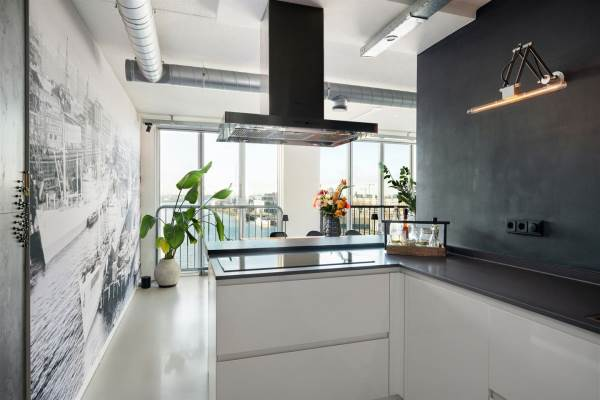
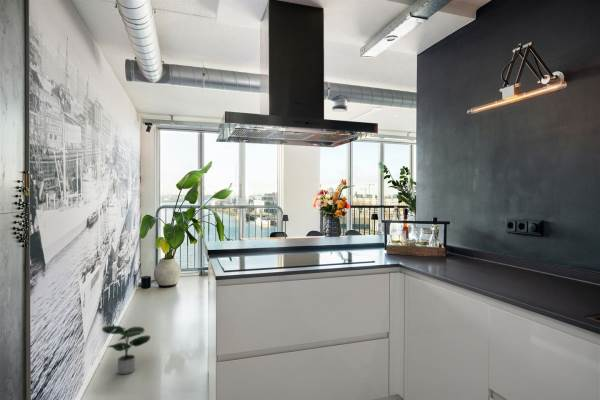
+ potted plant (126, 346)
